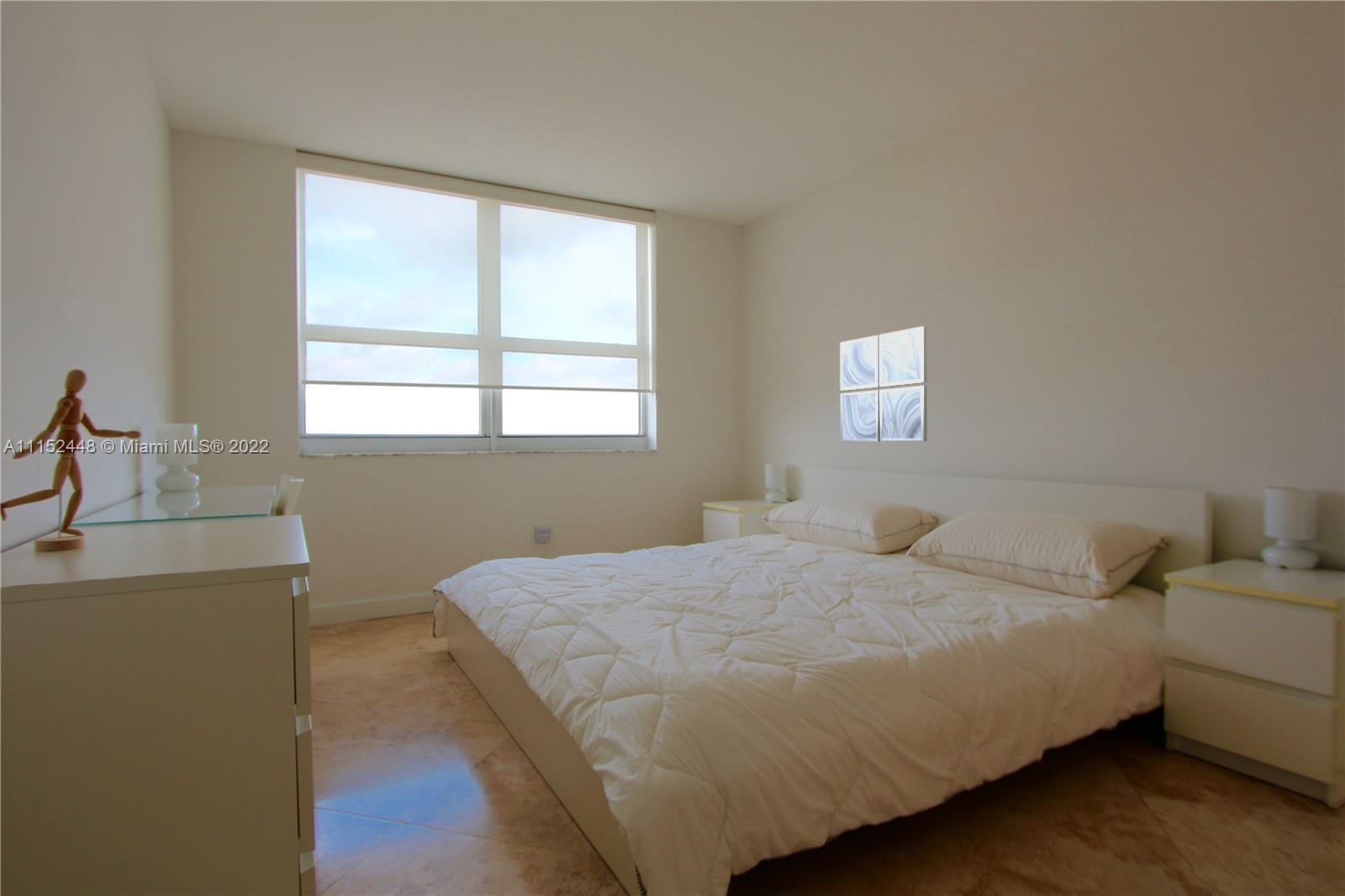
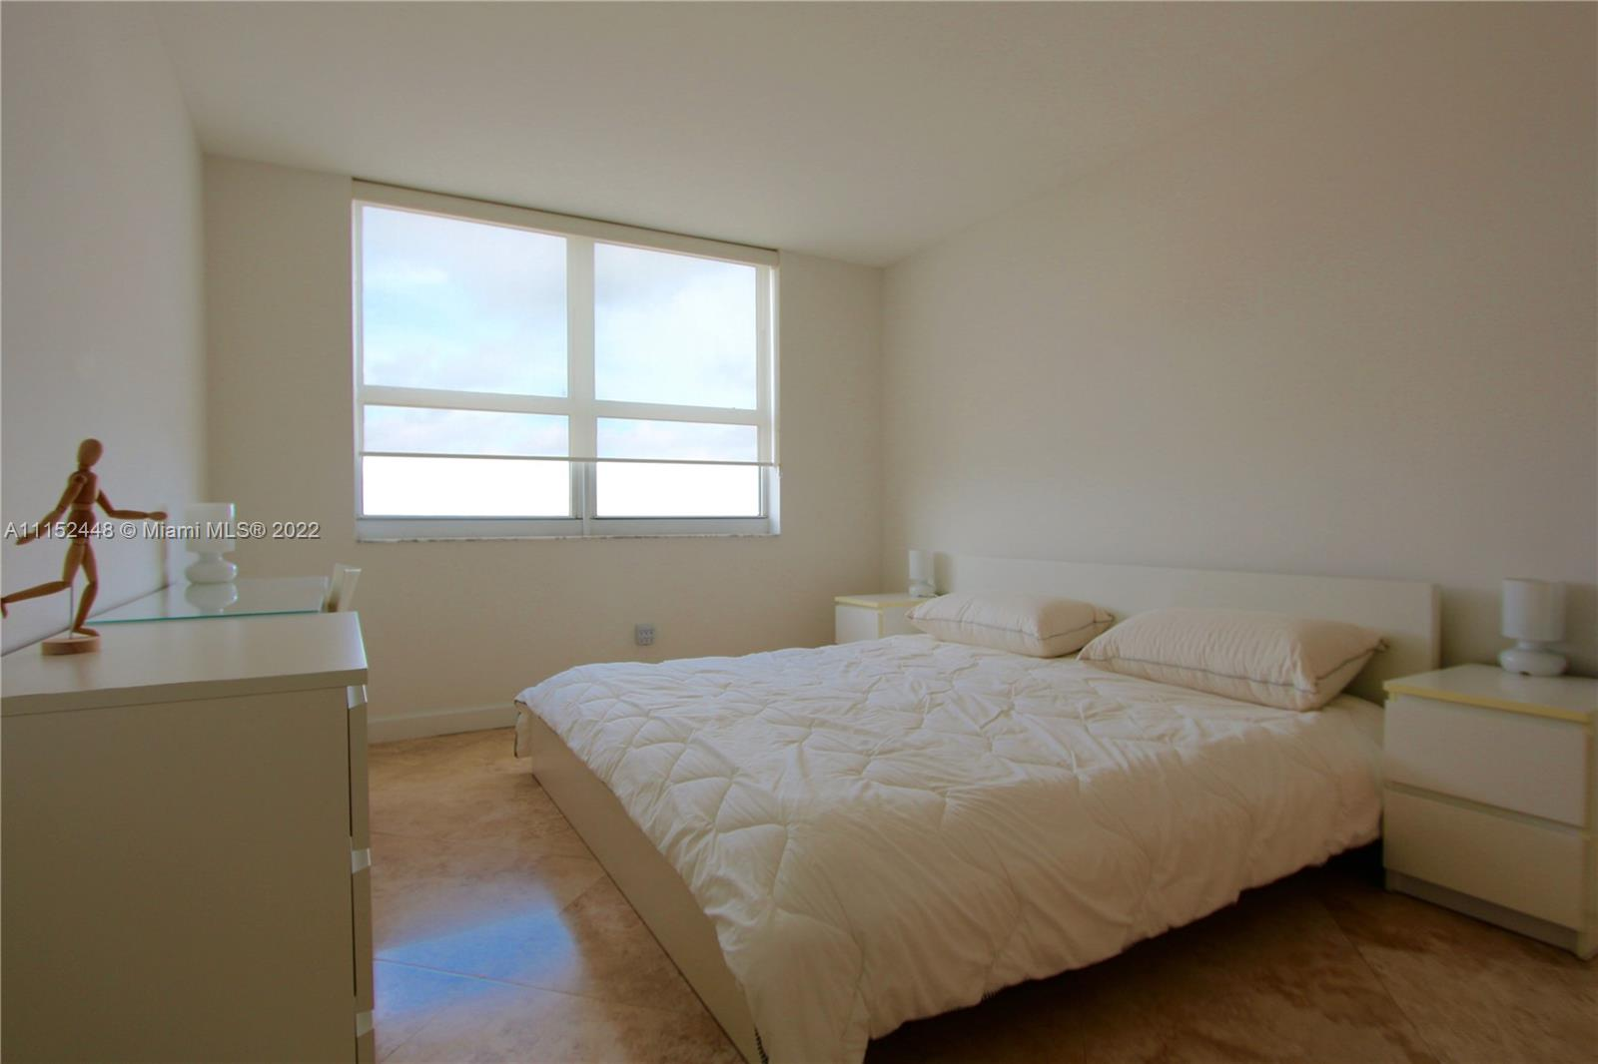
- wall art (880, 387)
